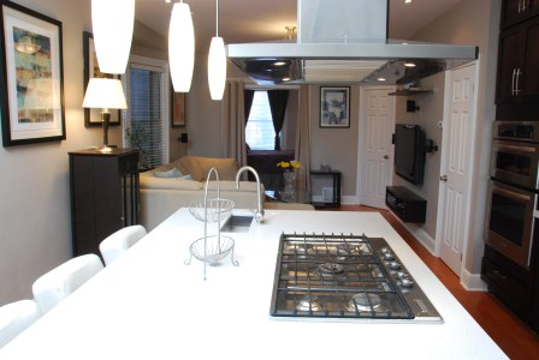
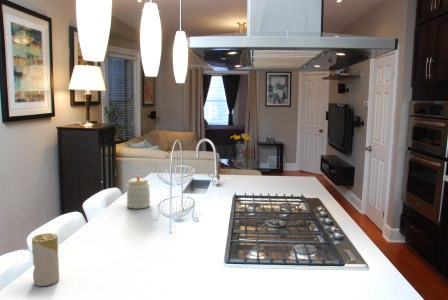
+ candle (45, 259)
+ jar (138, 190)
